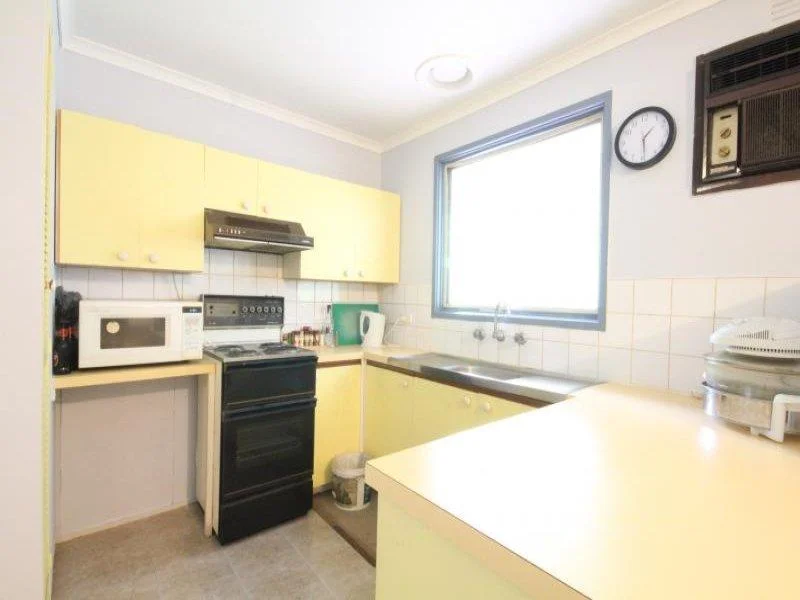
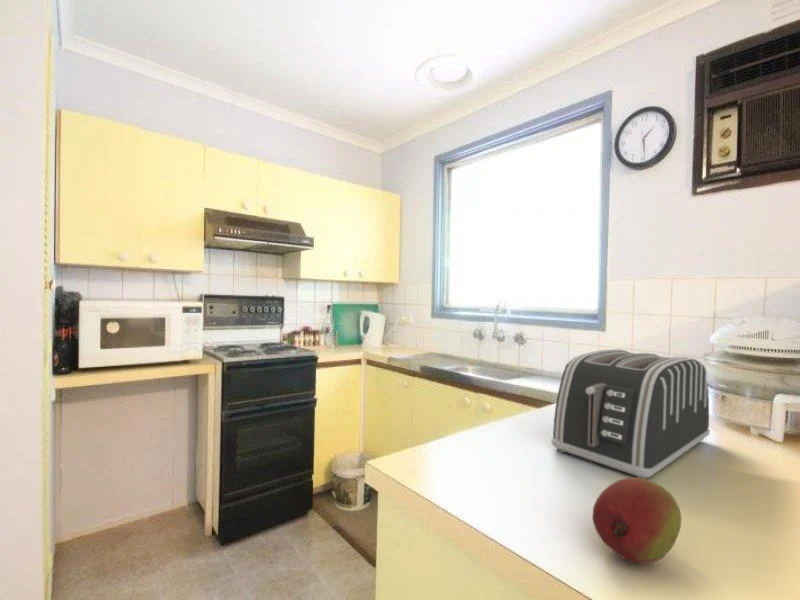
+ fruit (635, 517)
+ toaster (632, 400)
